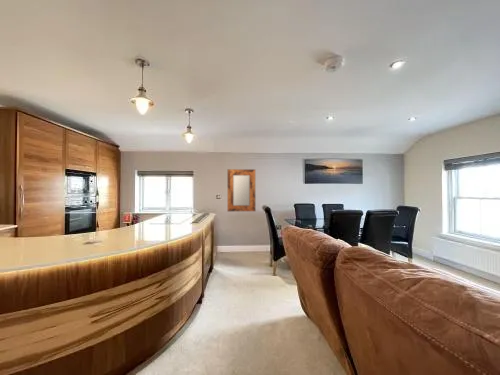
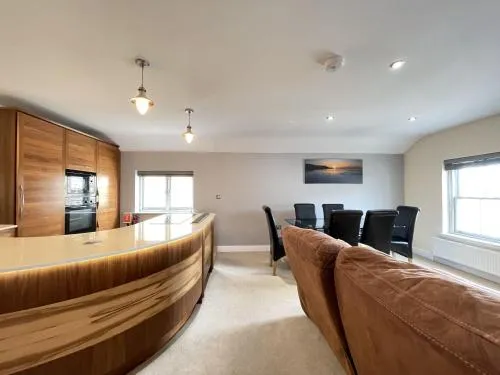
- home mirror (241, 190)
